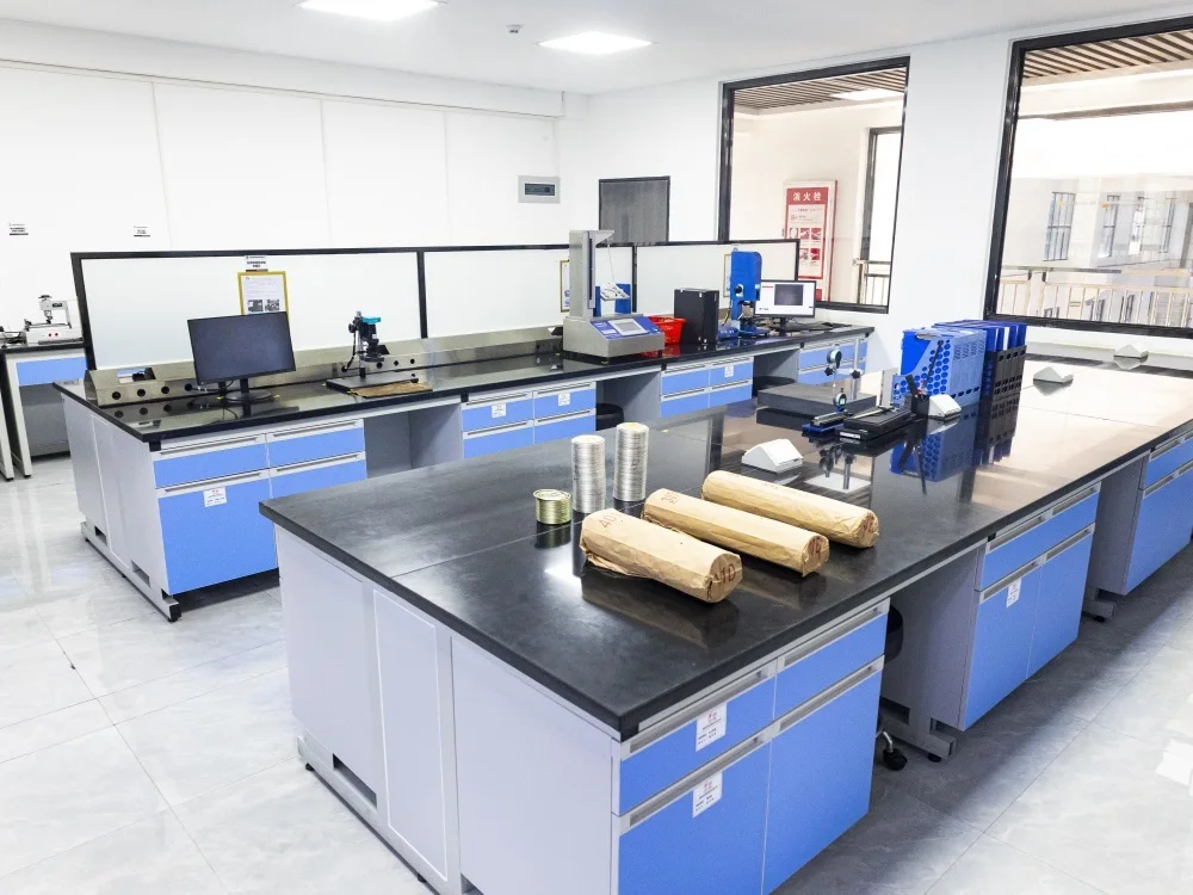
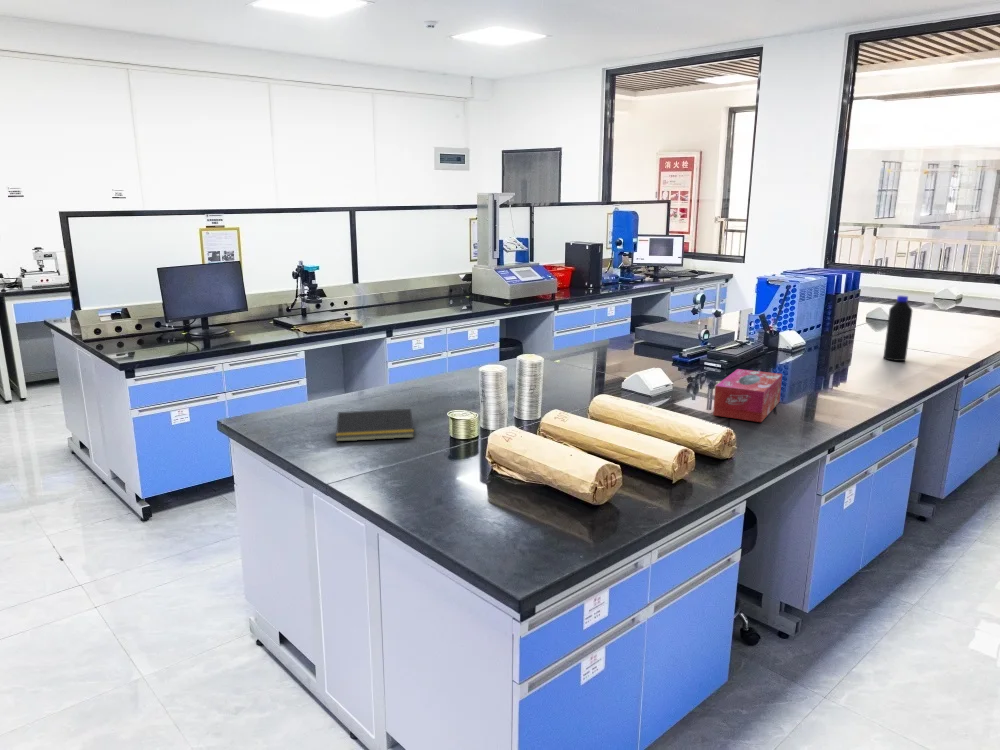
+ notepad (375, 424)
+ tissue box (748, 393)
+ bottle (898, 327)
